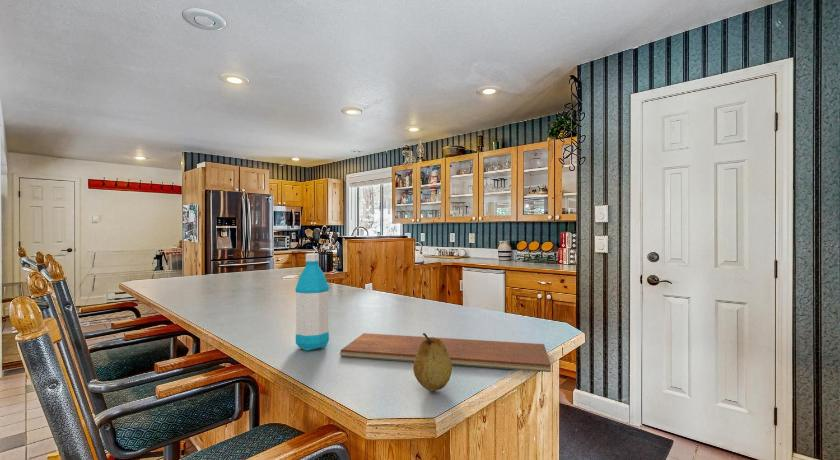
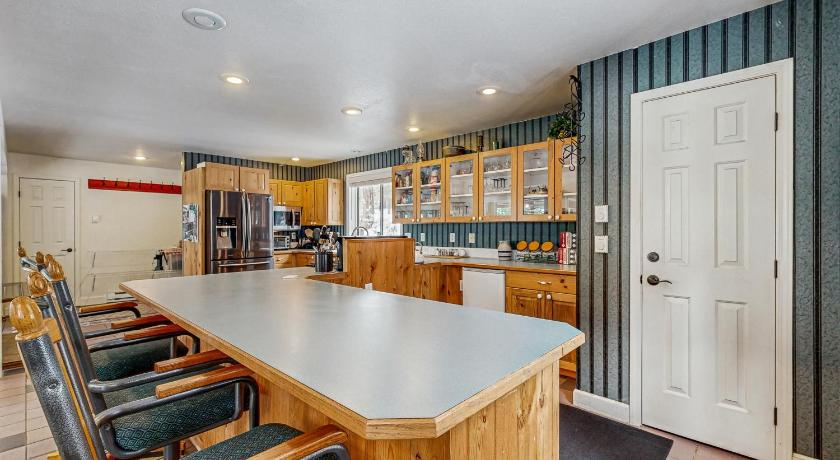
- chopping board (446, 349)
- fruit (432, 359)
- water bottle (312, 300)
